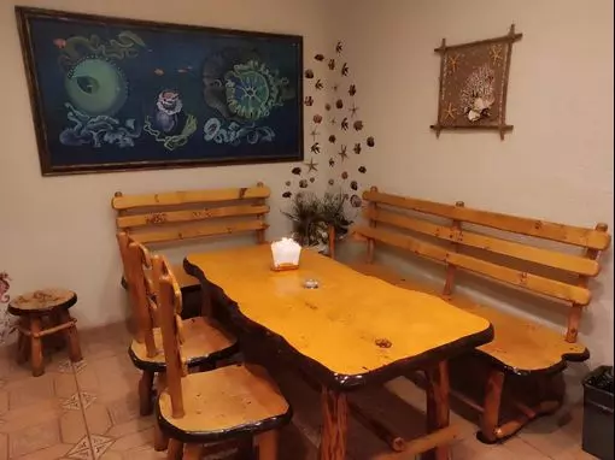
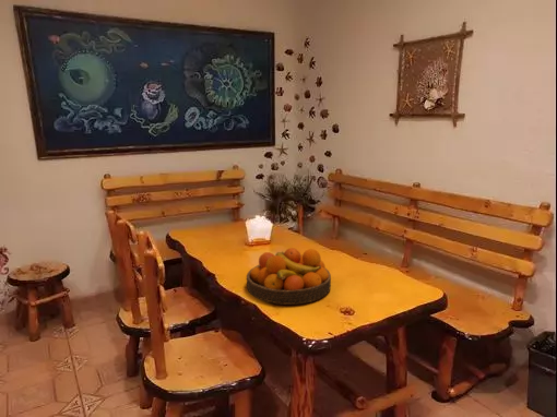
+ fruit bowl (288, 269)
